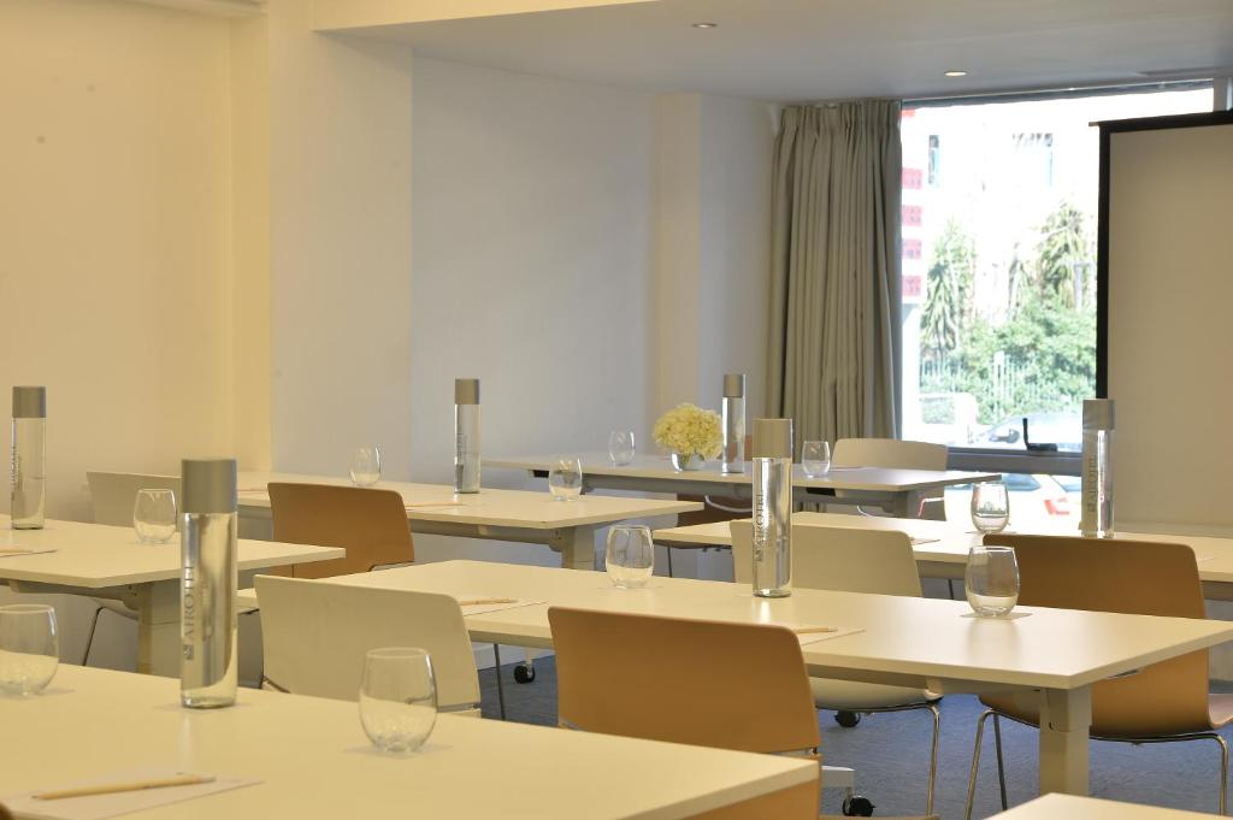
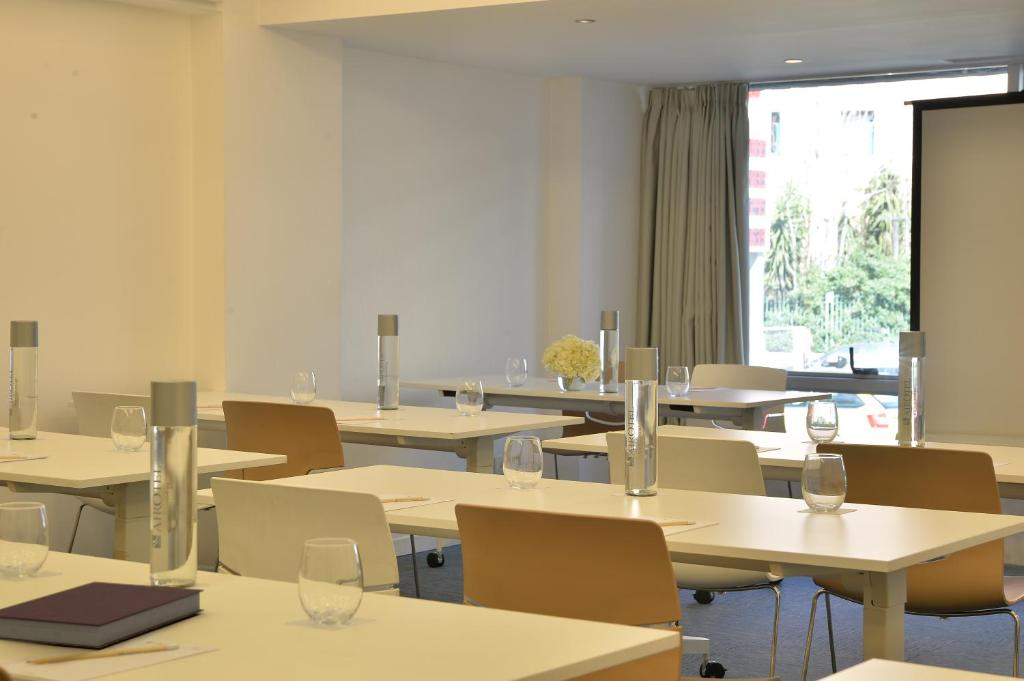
+ notebook (96, 612)
